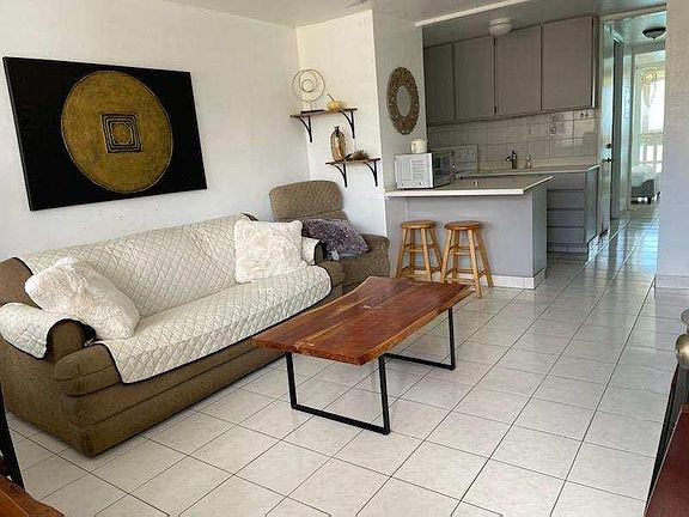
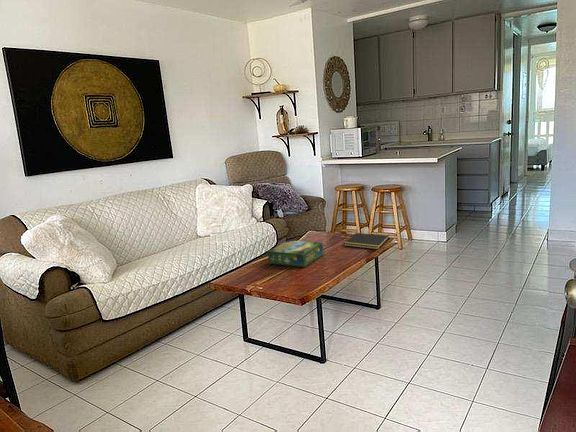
+ notepad (366, 240)
+ board game (295, 253)
